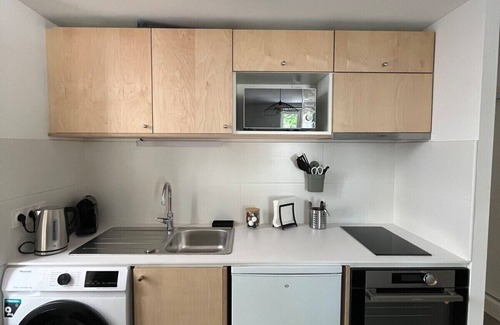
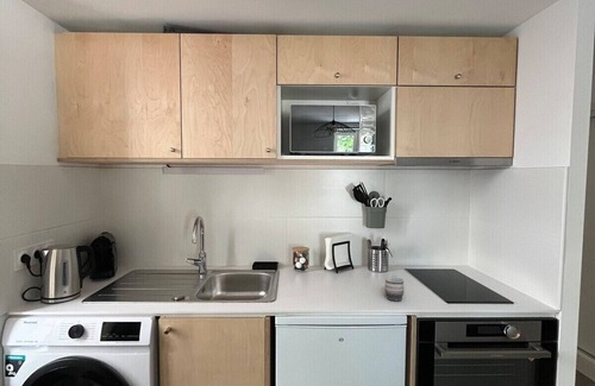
+ mug (393, 287)
